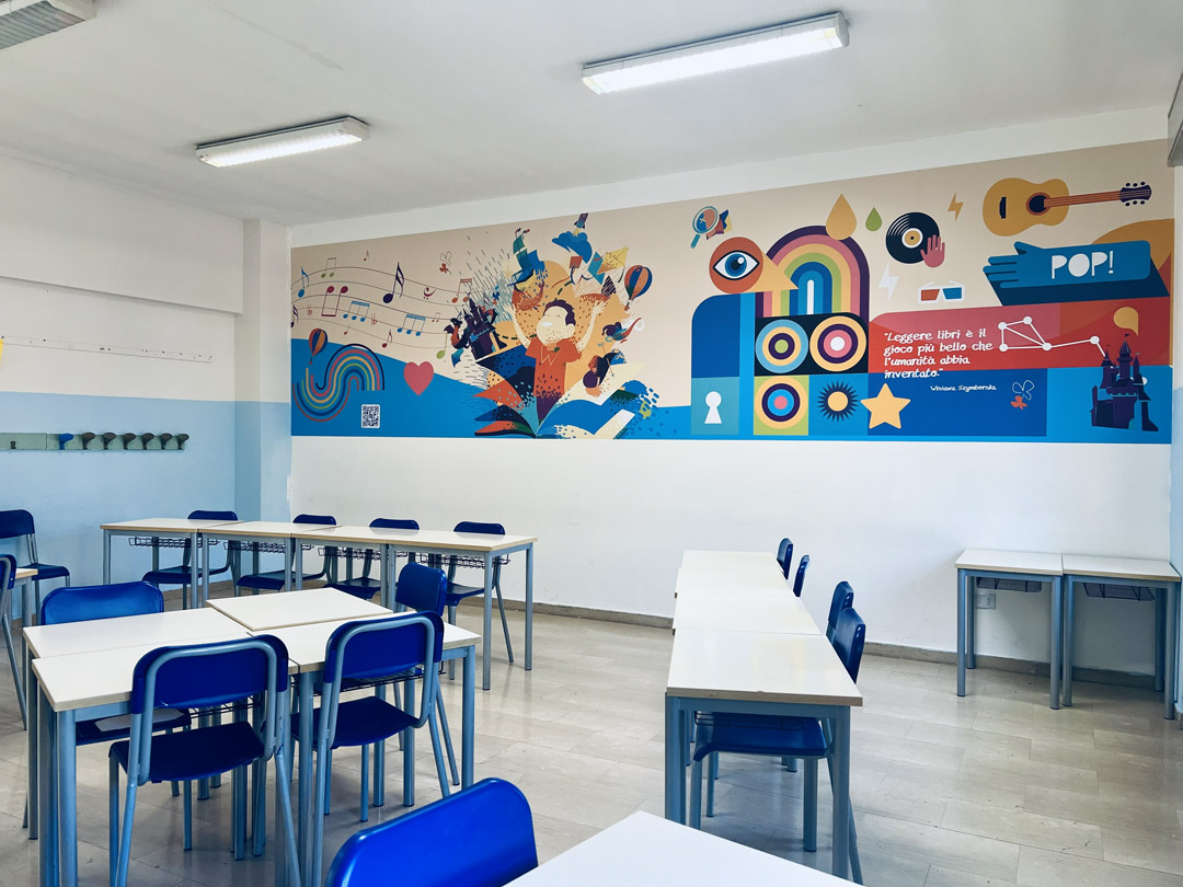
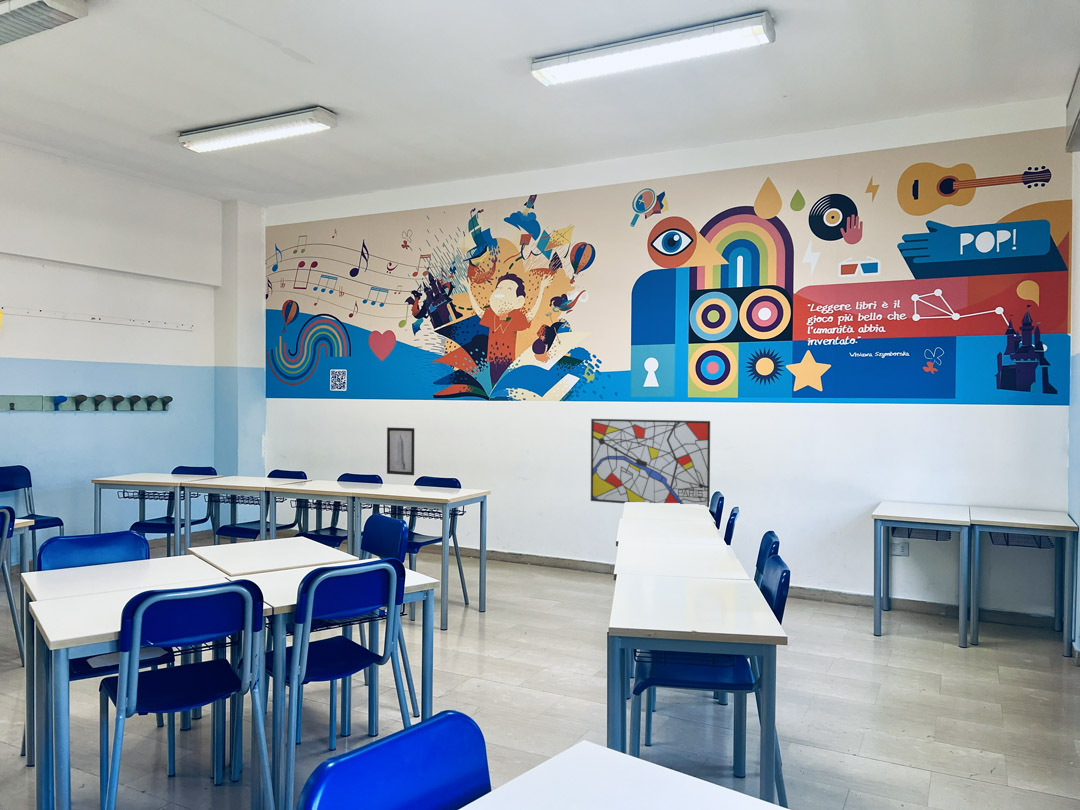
+ wall art (648, 462)
+ wall art (400, 451)
